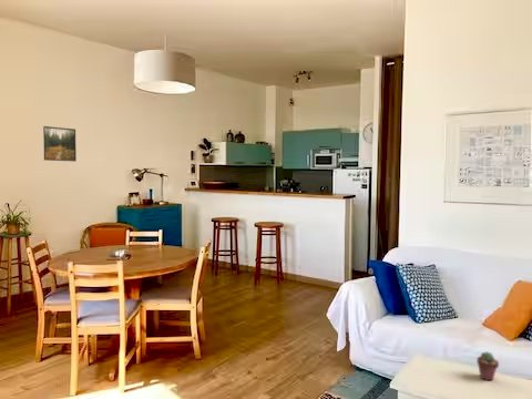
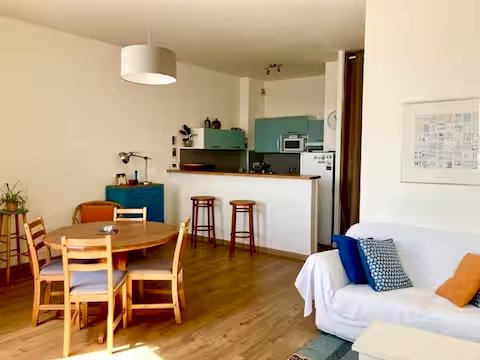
- potted succulent (487, 365)
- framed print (60, 144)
